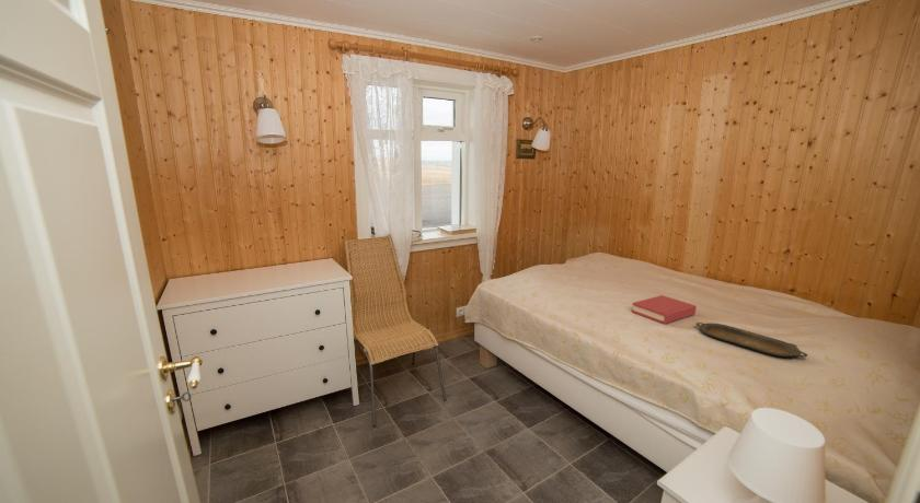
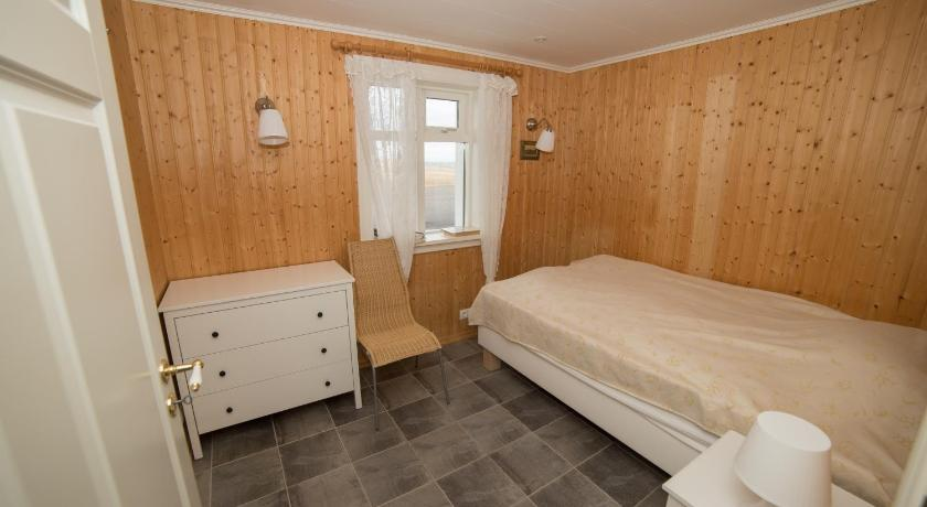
- serving tray (746, 340)
- hardback book (663, 308)
